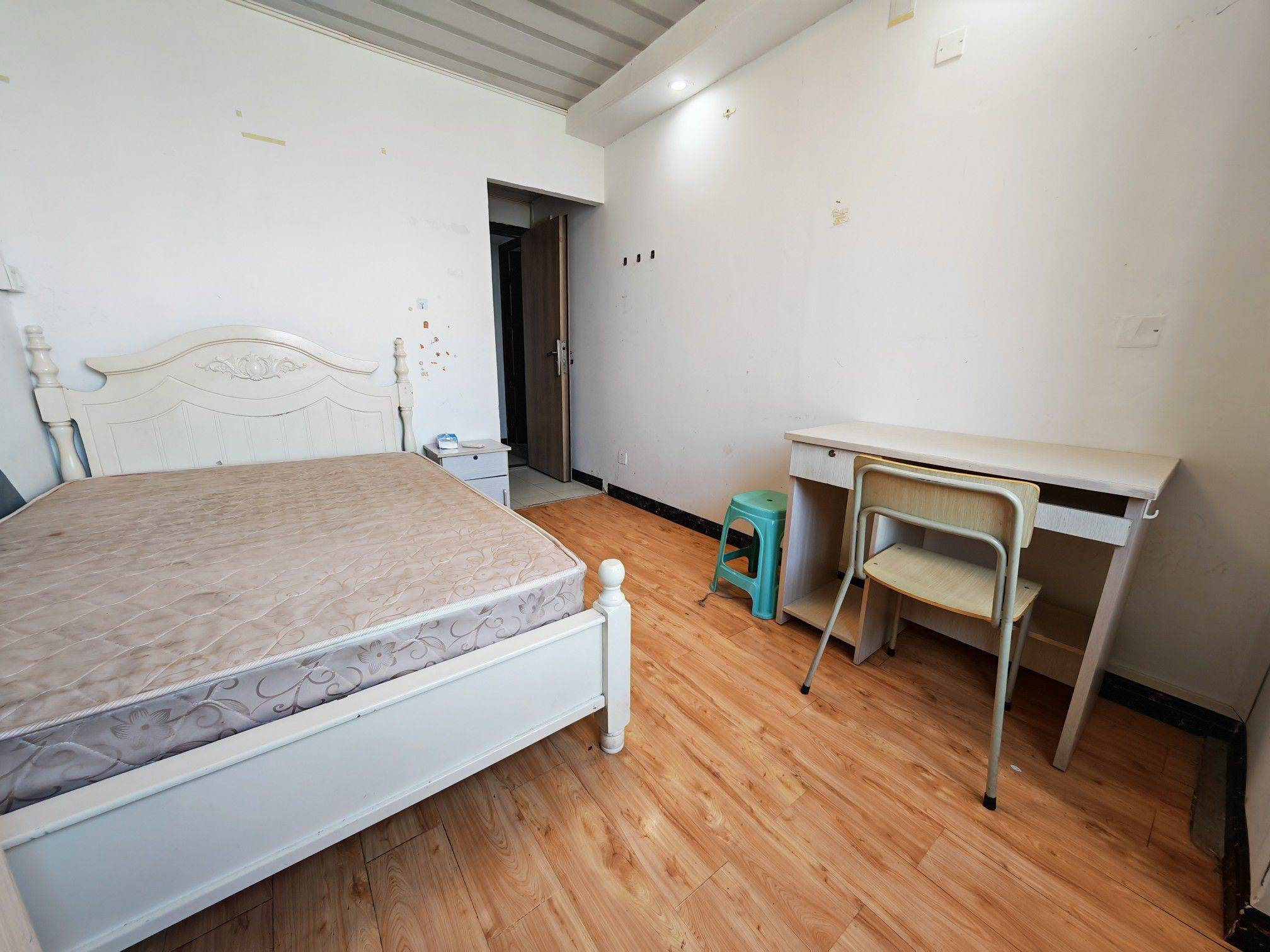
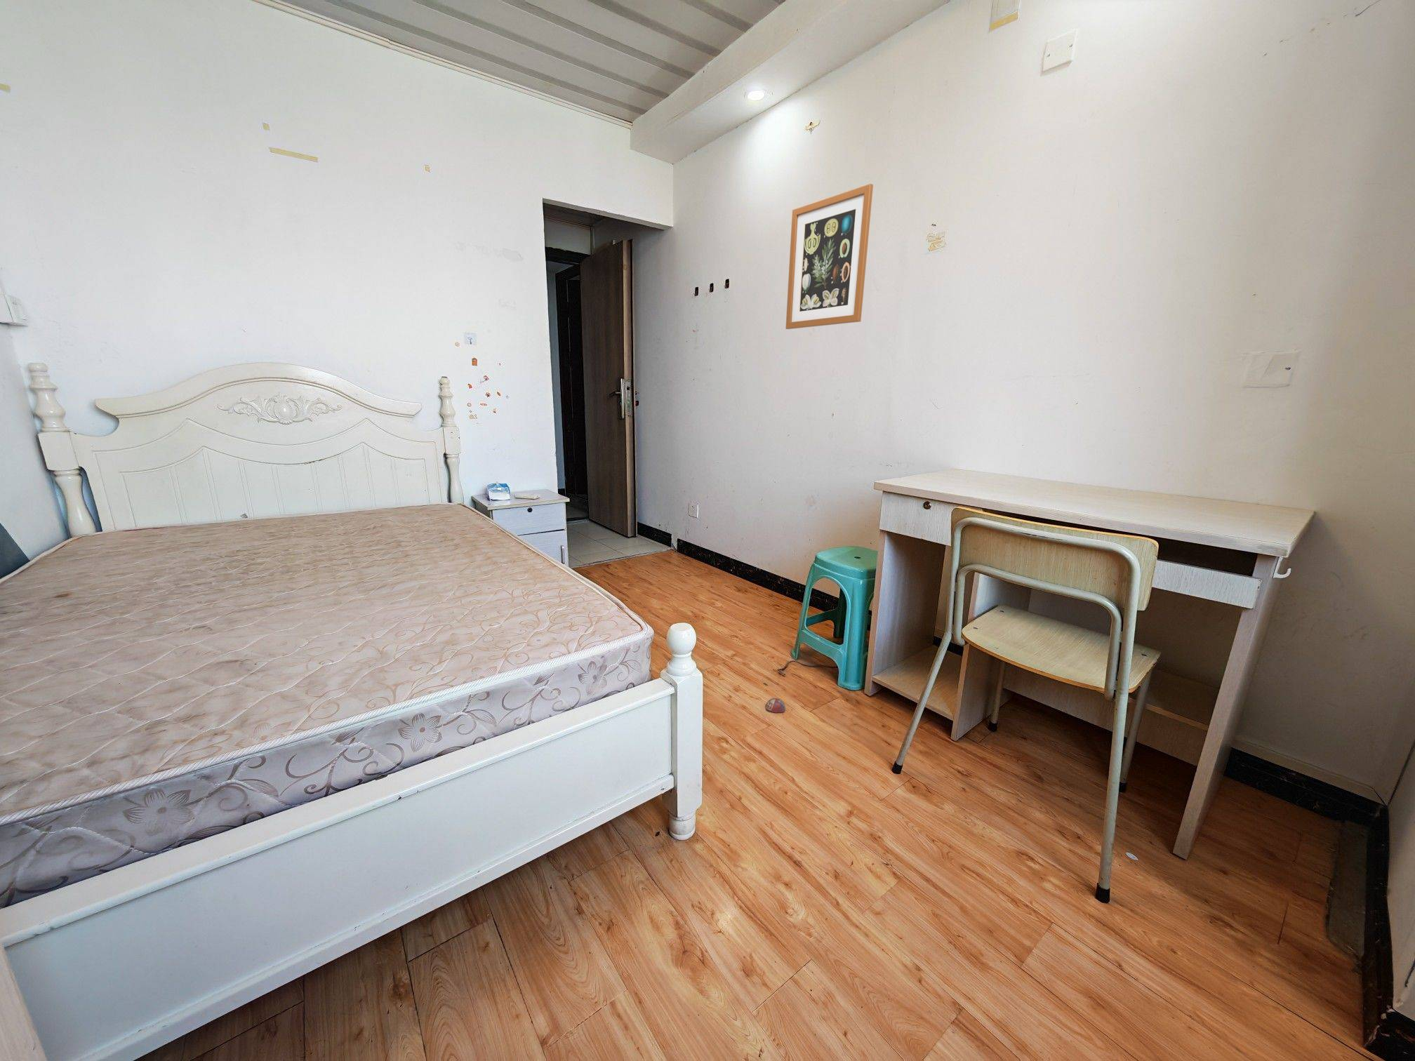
+ wall art (824, 263)
+ kippah (774, 703)
